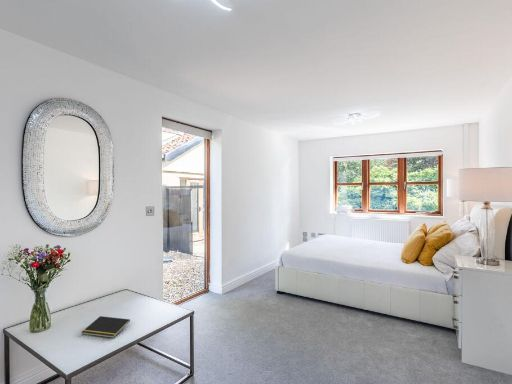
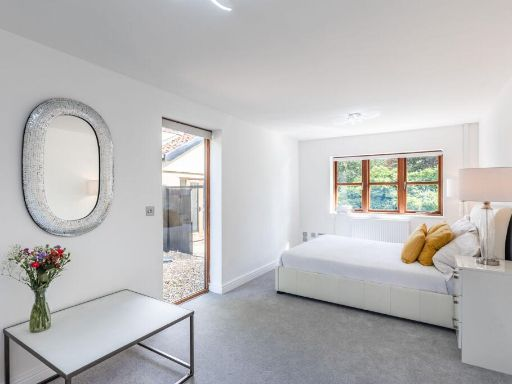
- notepad (106, 326)
